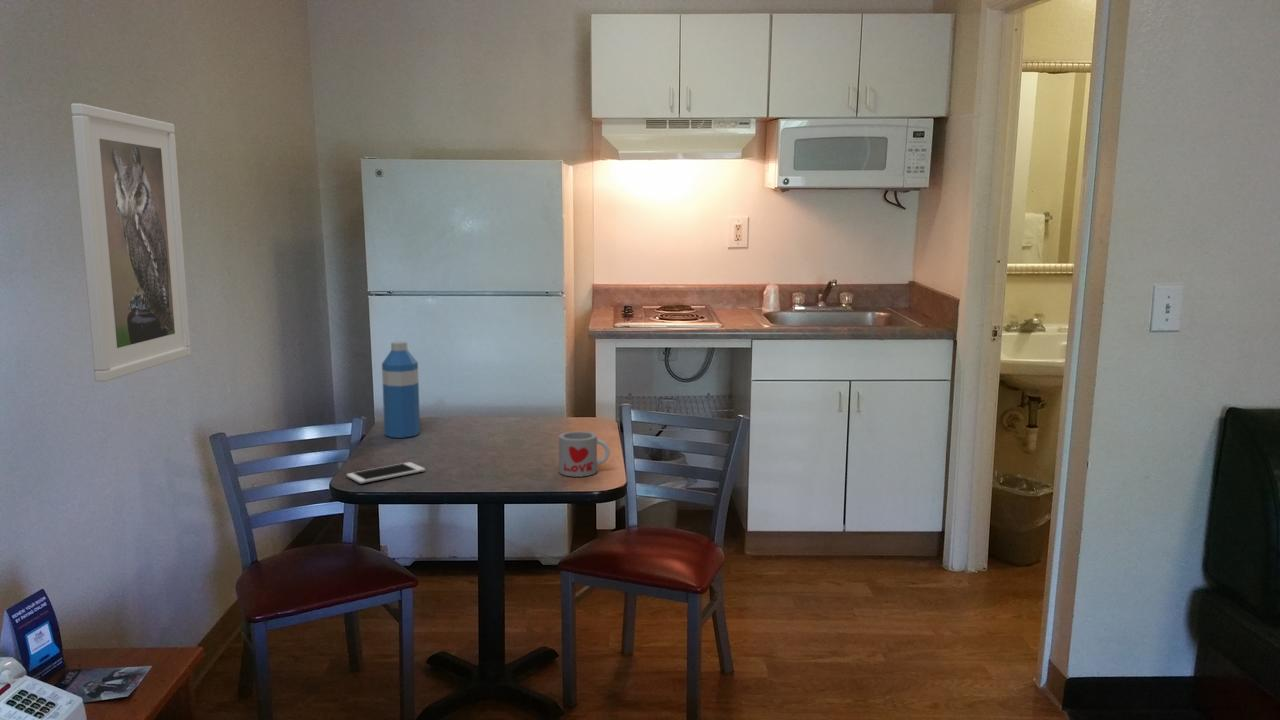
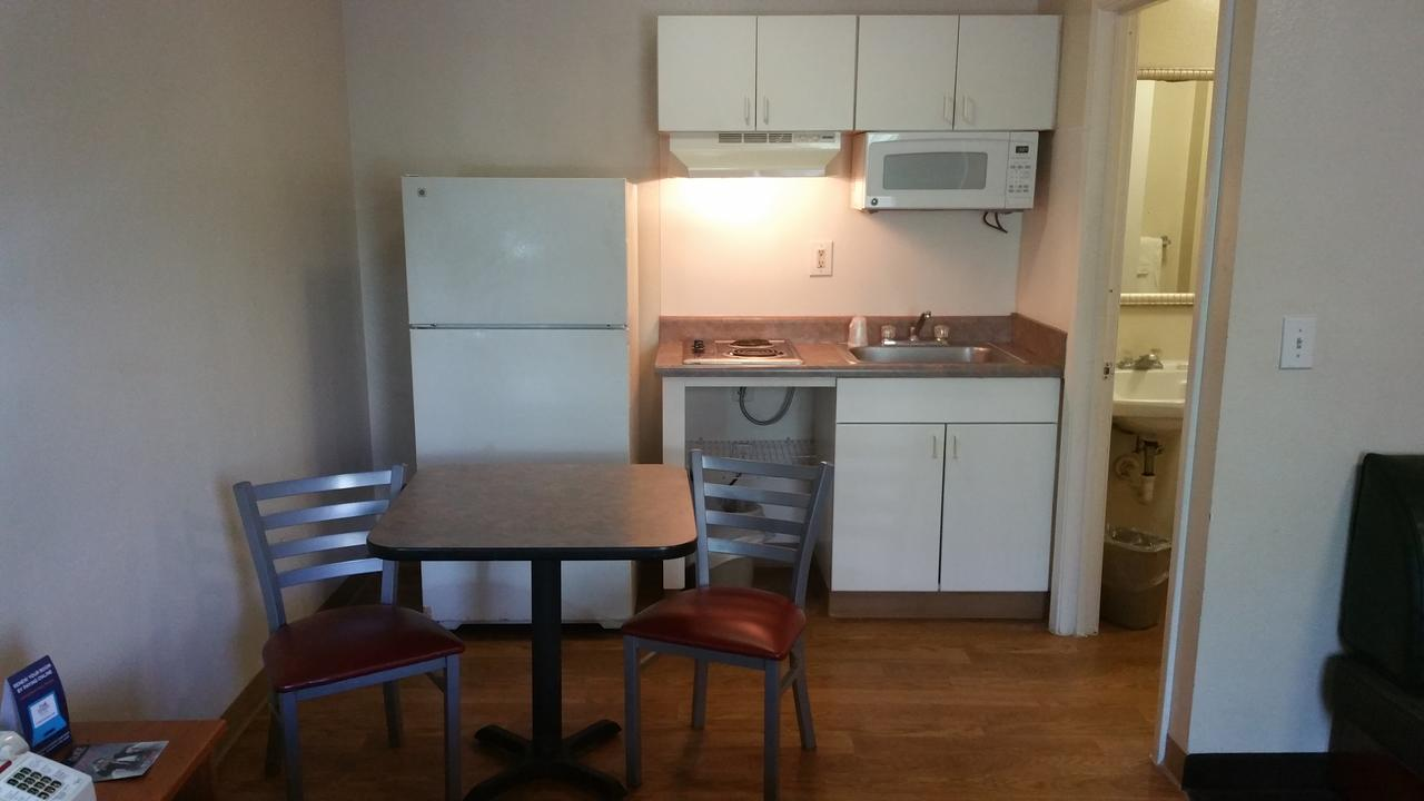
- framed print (137, 243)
- mug (584, 453)
- cell phone (386, 472)
- water bottle (400, 388)
